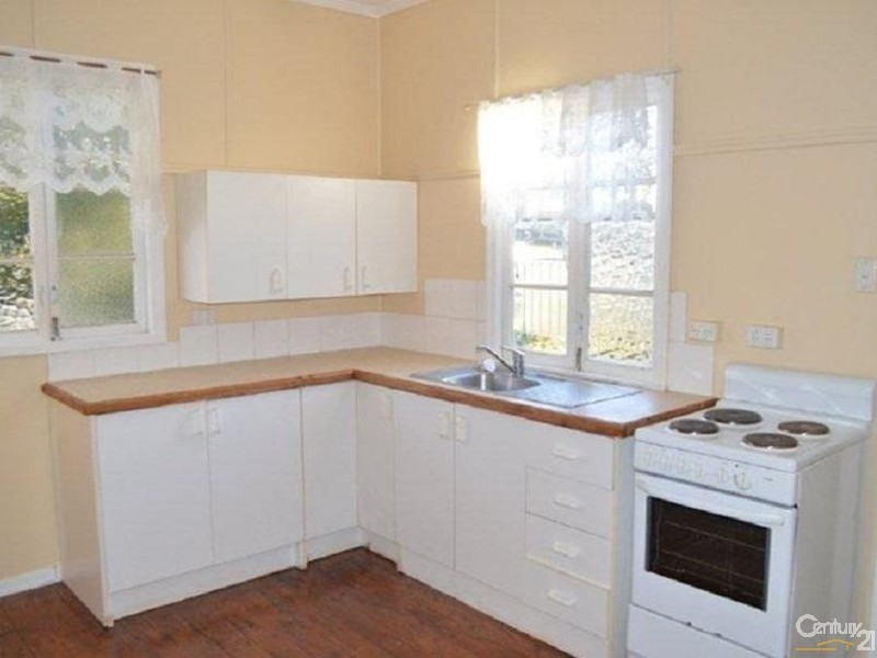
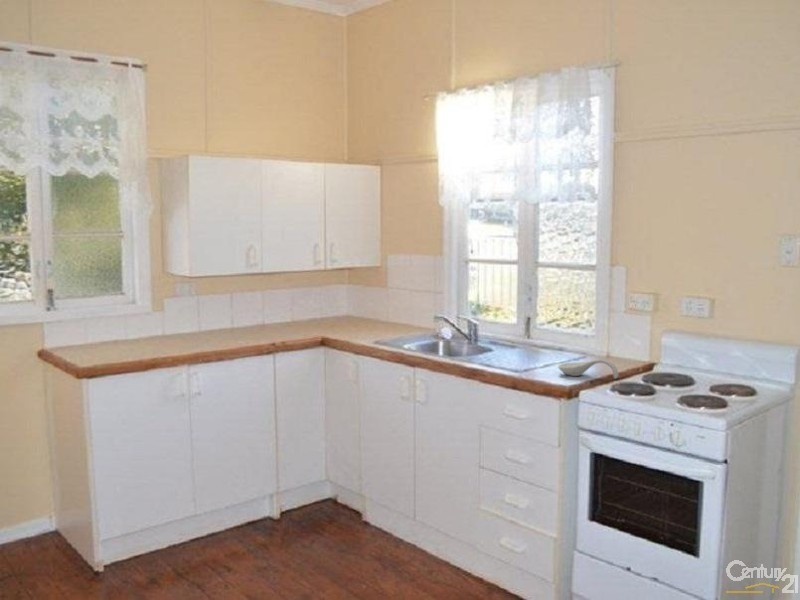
+ spoon rest (587, 366)
